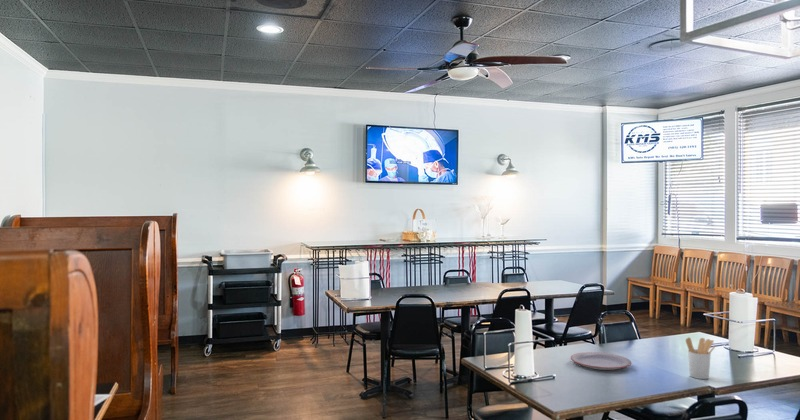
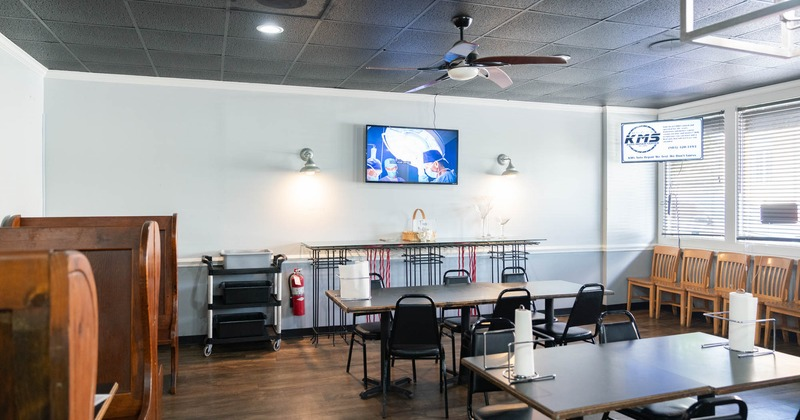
- utensil holder (701, 357)
- plate (600, 361)
